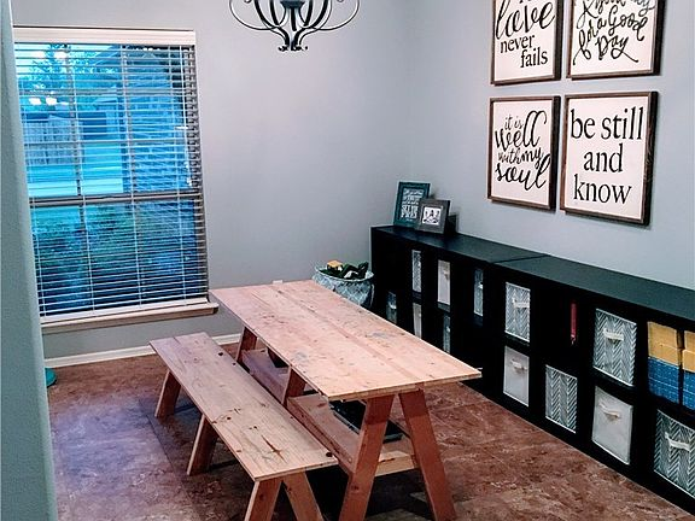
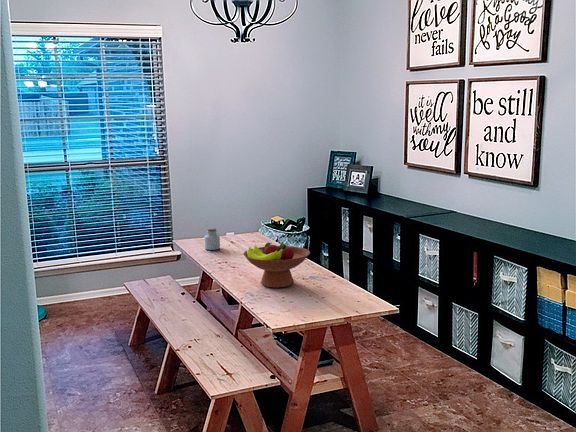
+ fruit bowl (276, 262)
+ jar (212, 238)
